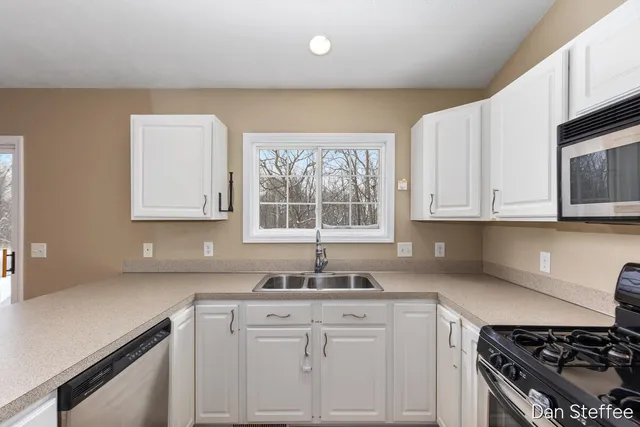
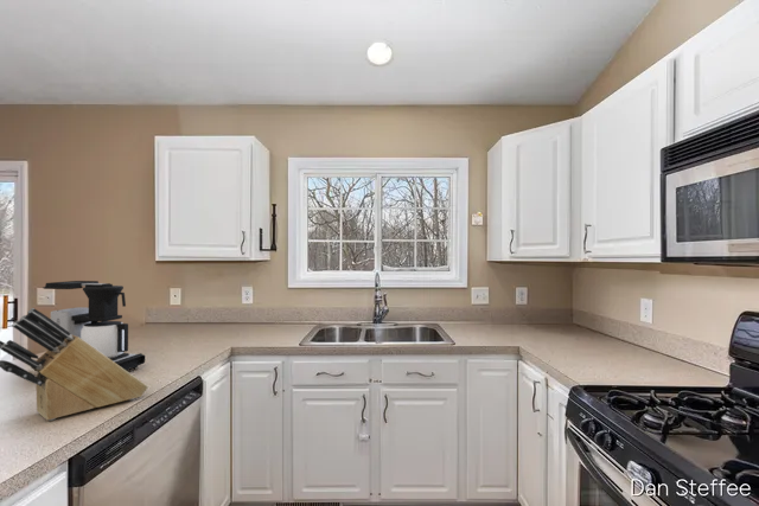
+ knife block (76, 356)
+ coffee maker (91, 326)
